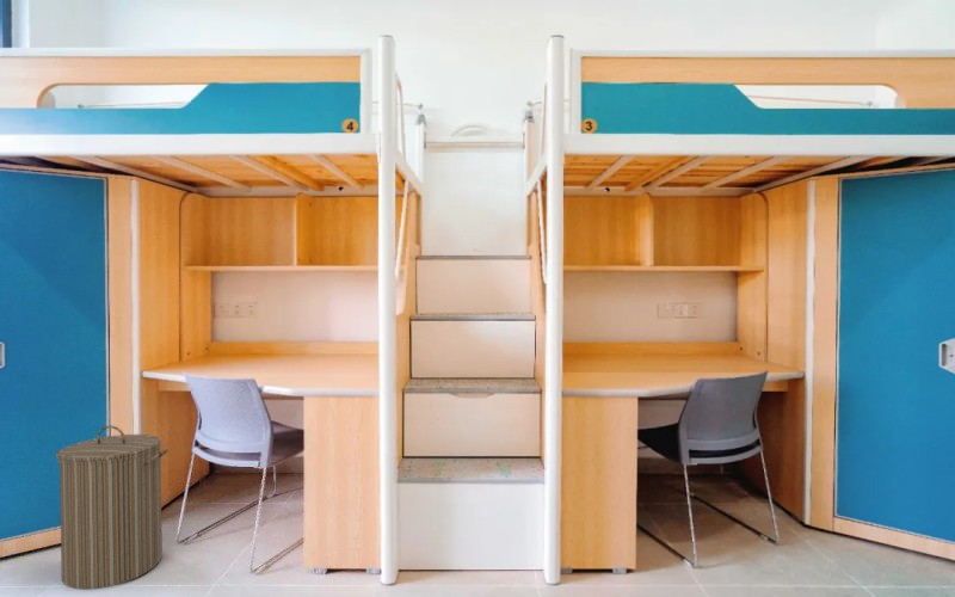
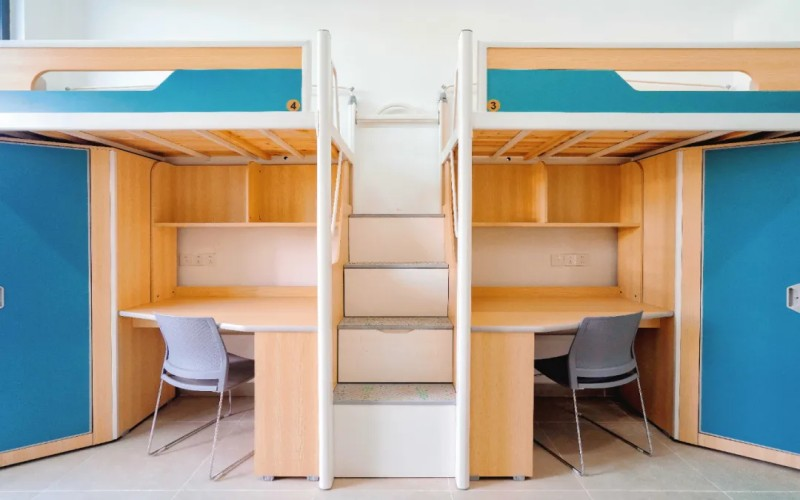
- laundry hamper (112, 497)
